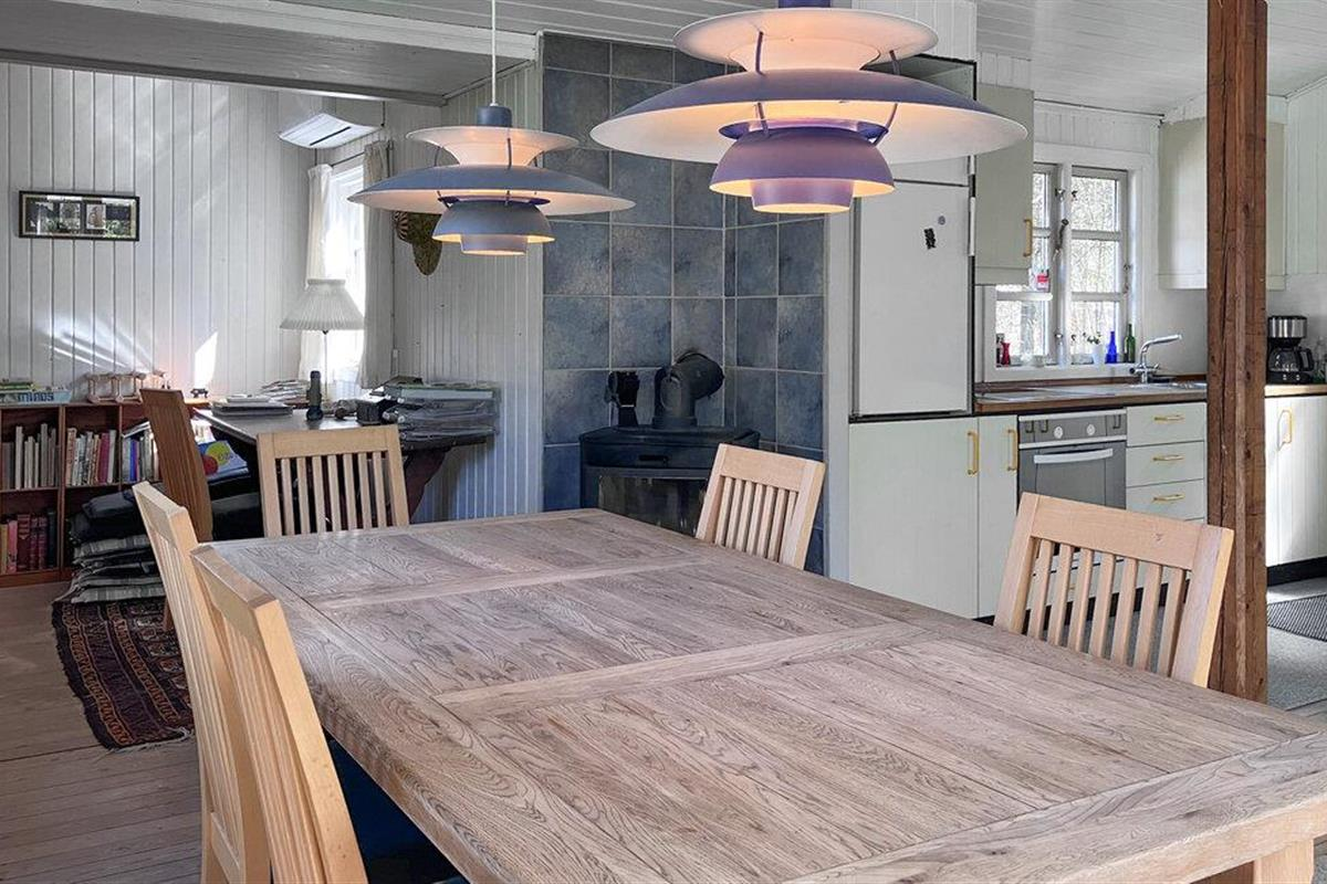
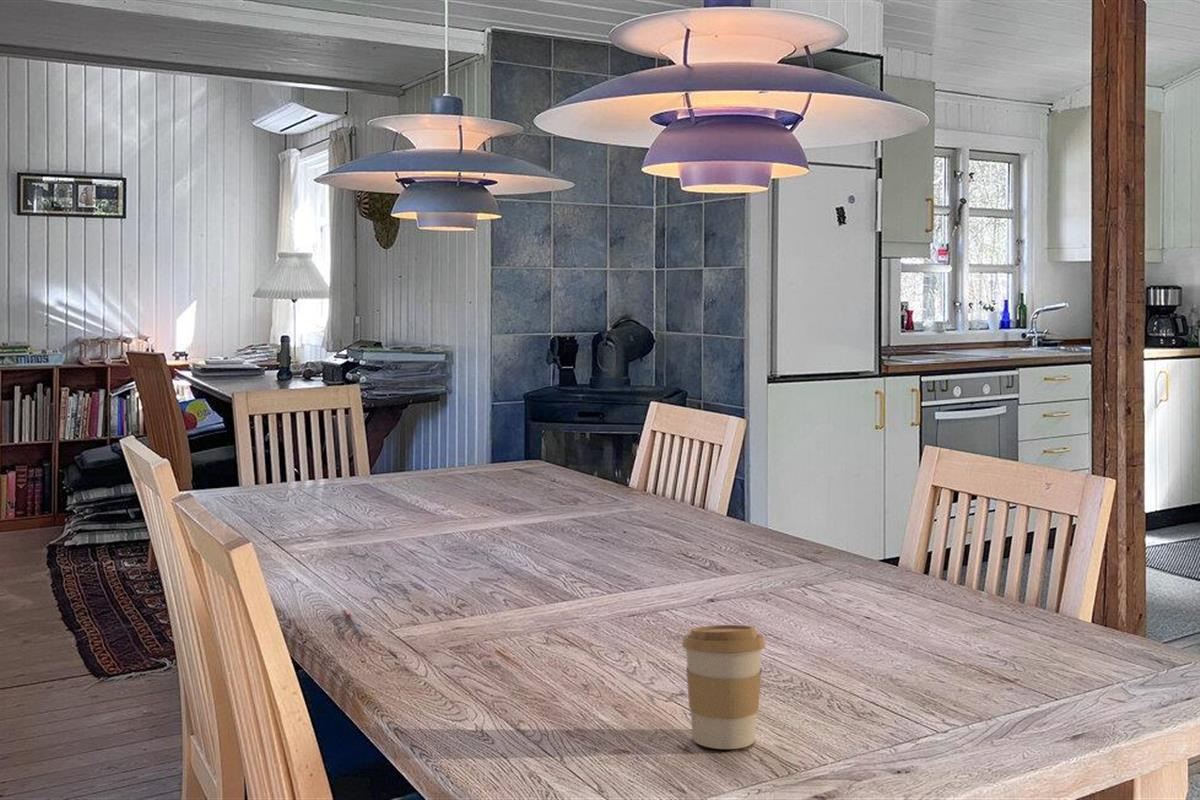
+ pen (353, 621)
+ coffee cup (723, 681)
